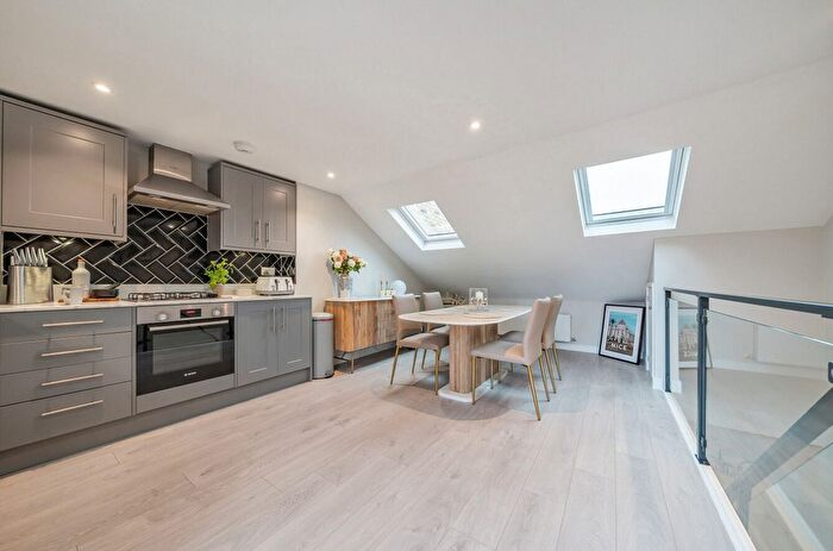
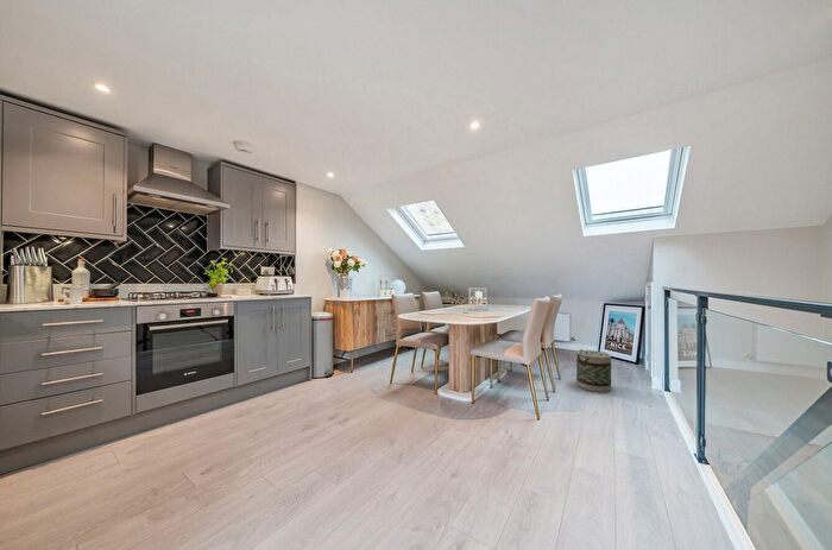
+ basket (592, 368)
